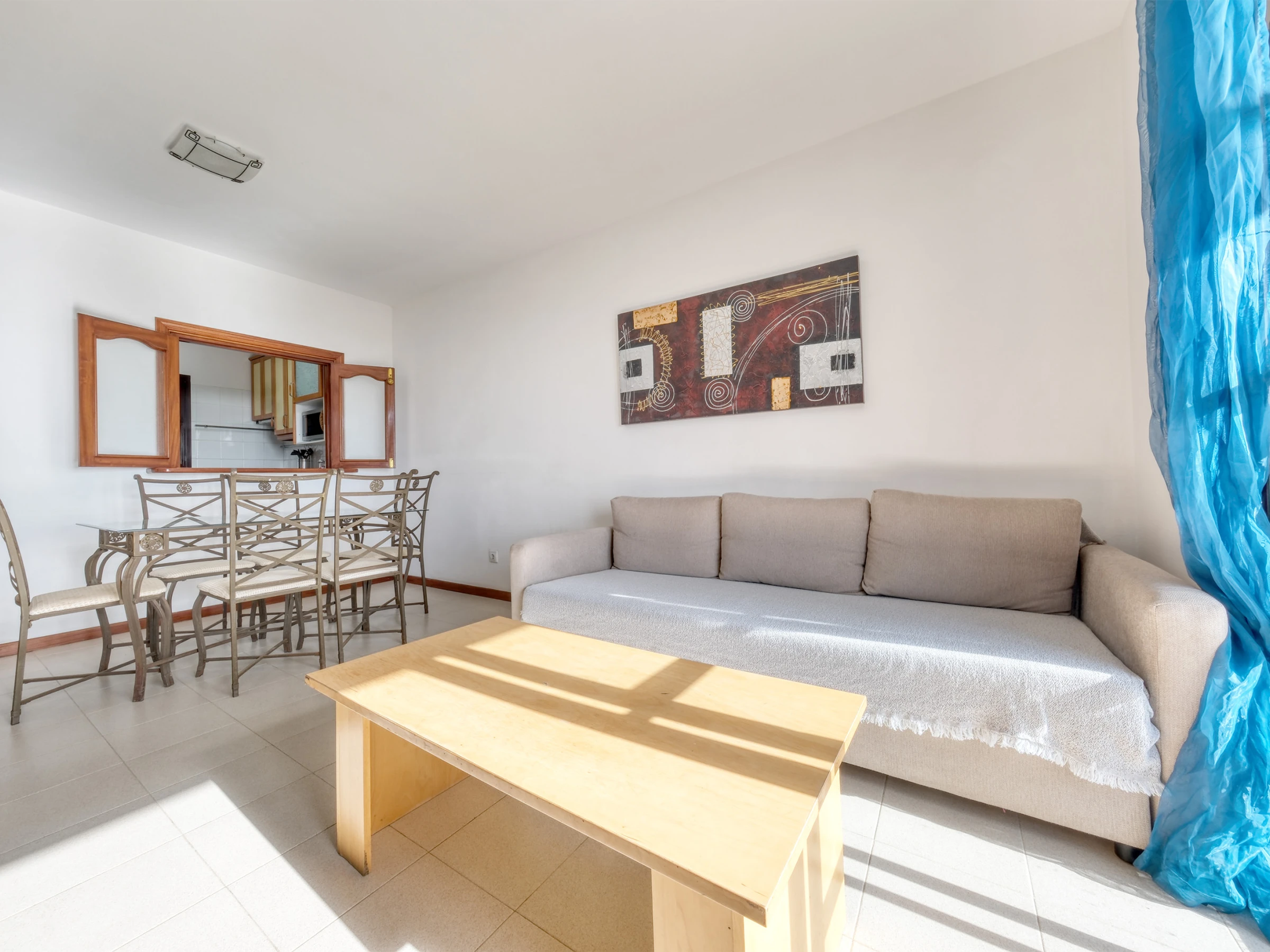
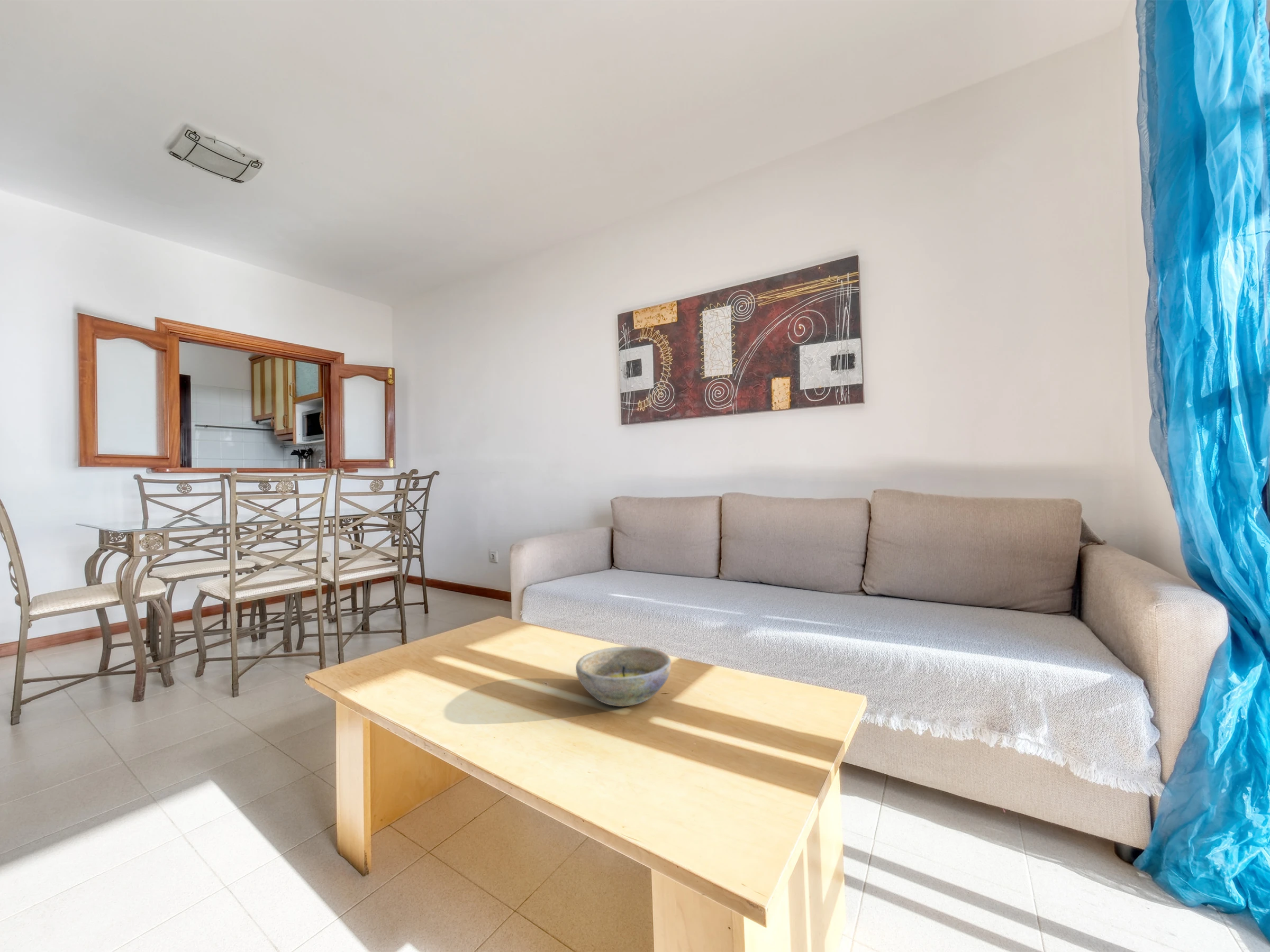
+ bowl (624, 676)
